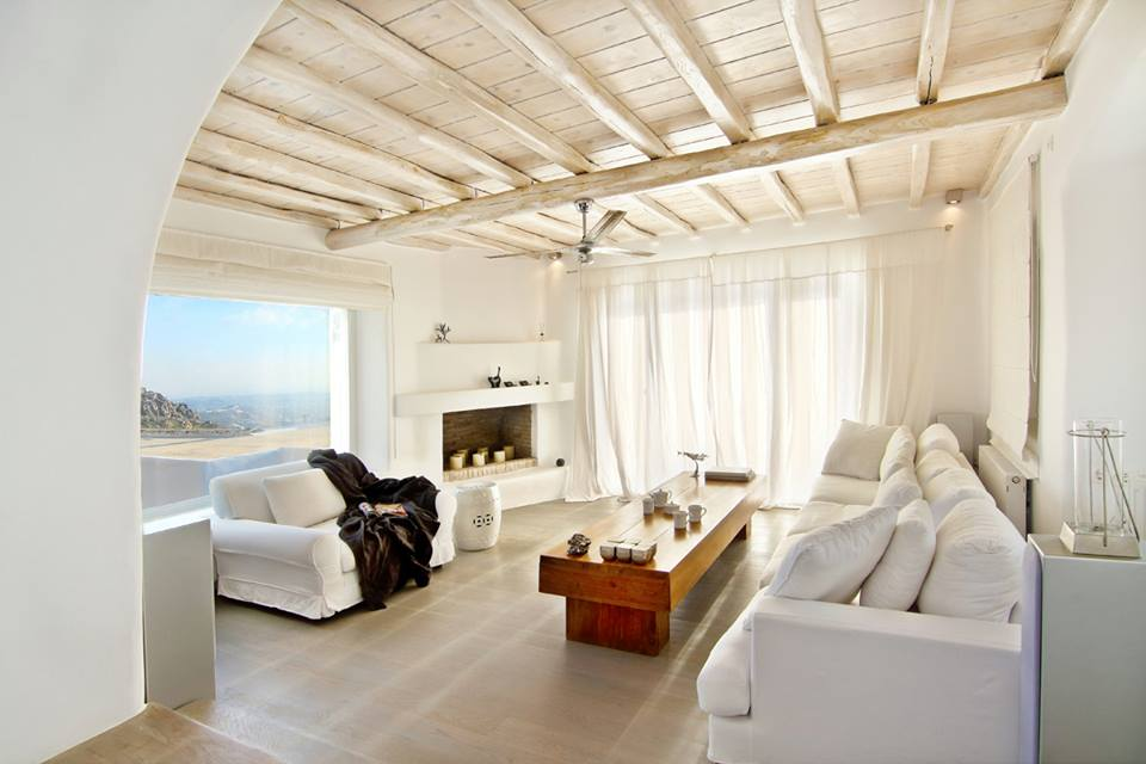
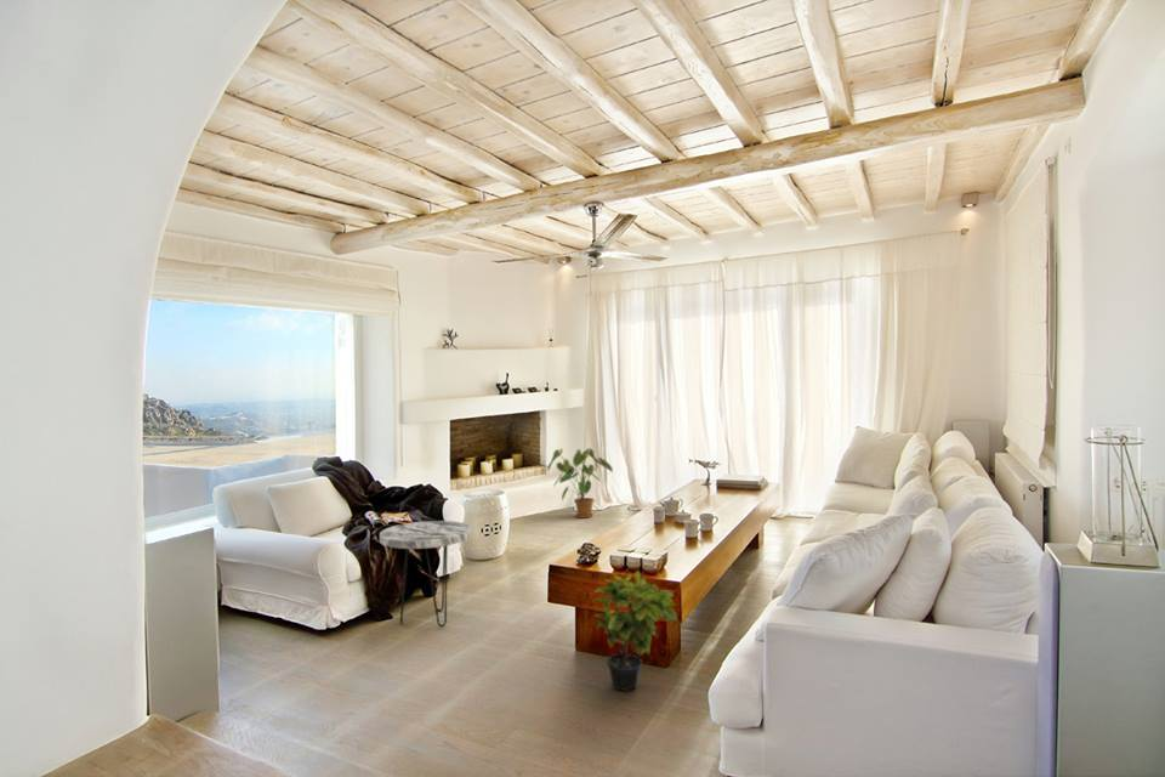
+ side table (430, 574)
+ potted plant (630, 629)
+ house plant (581, 480)
